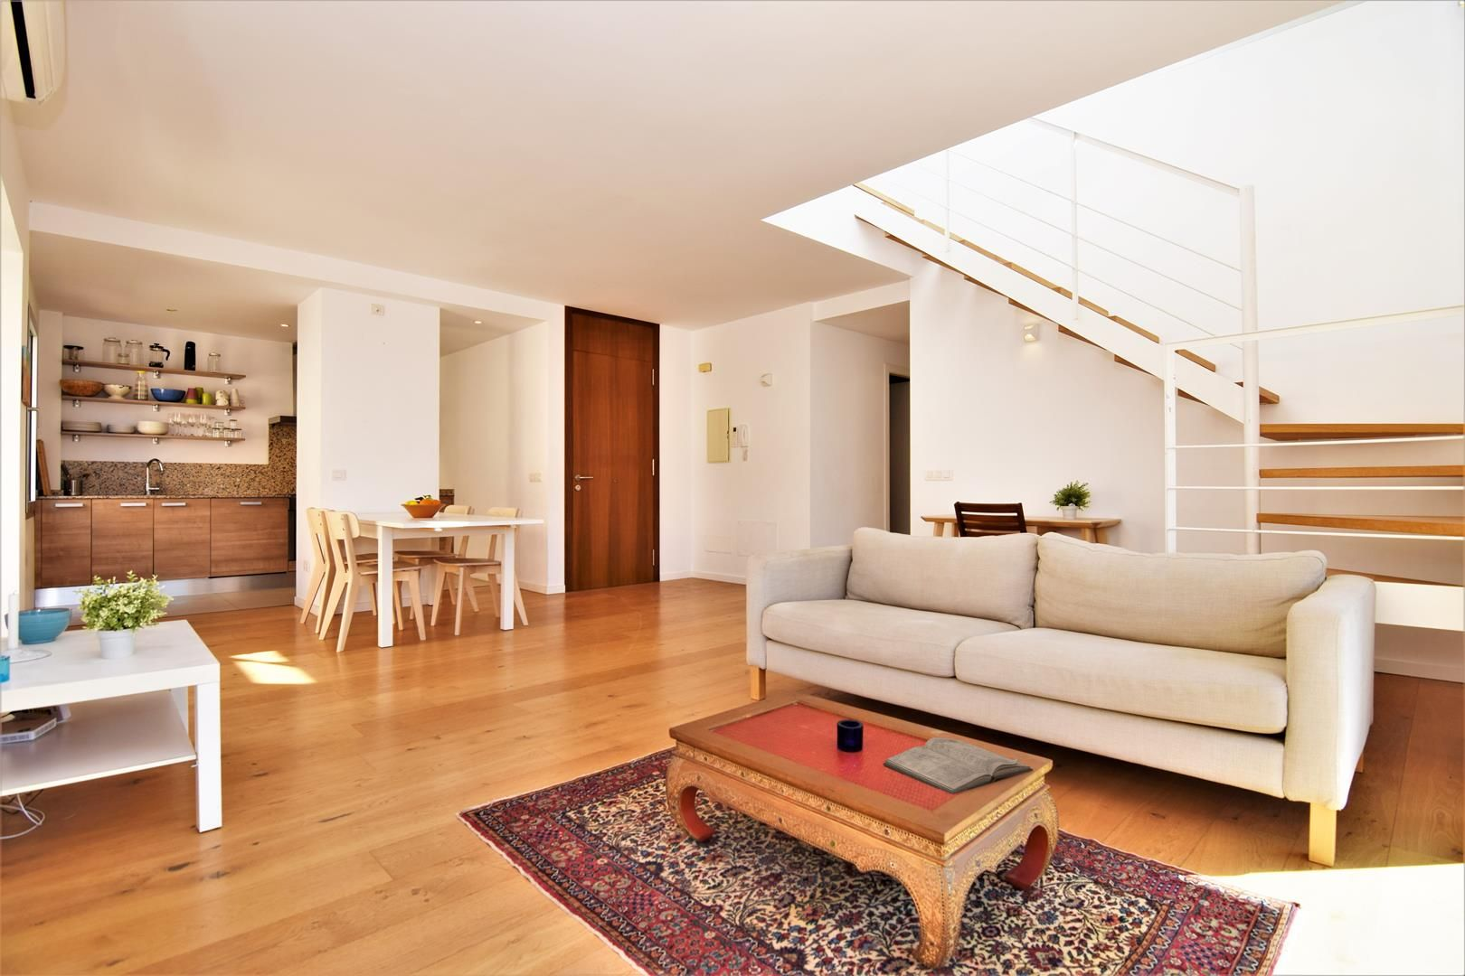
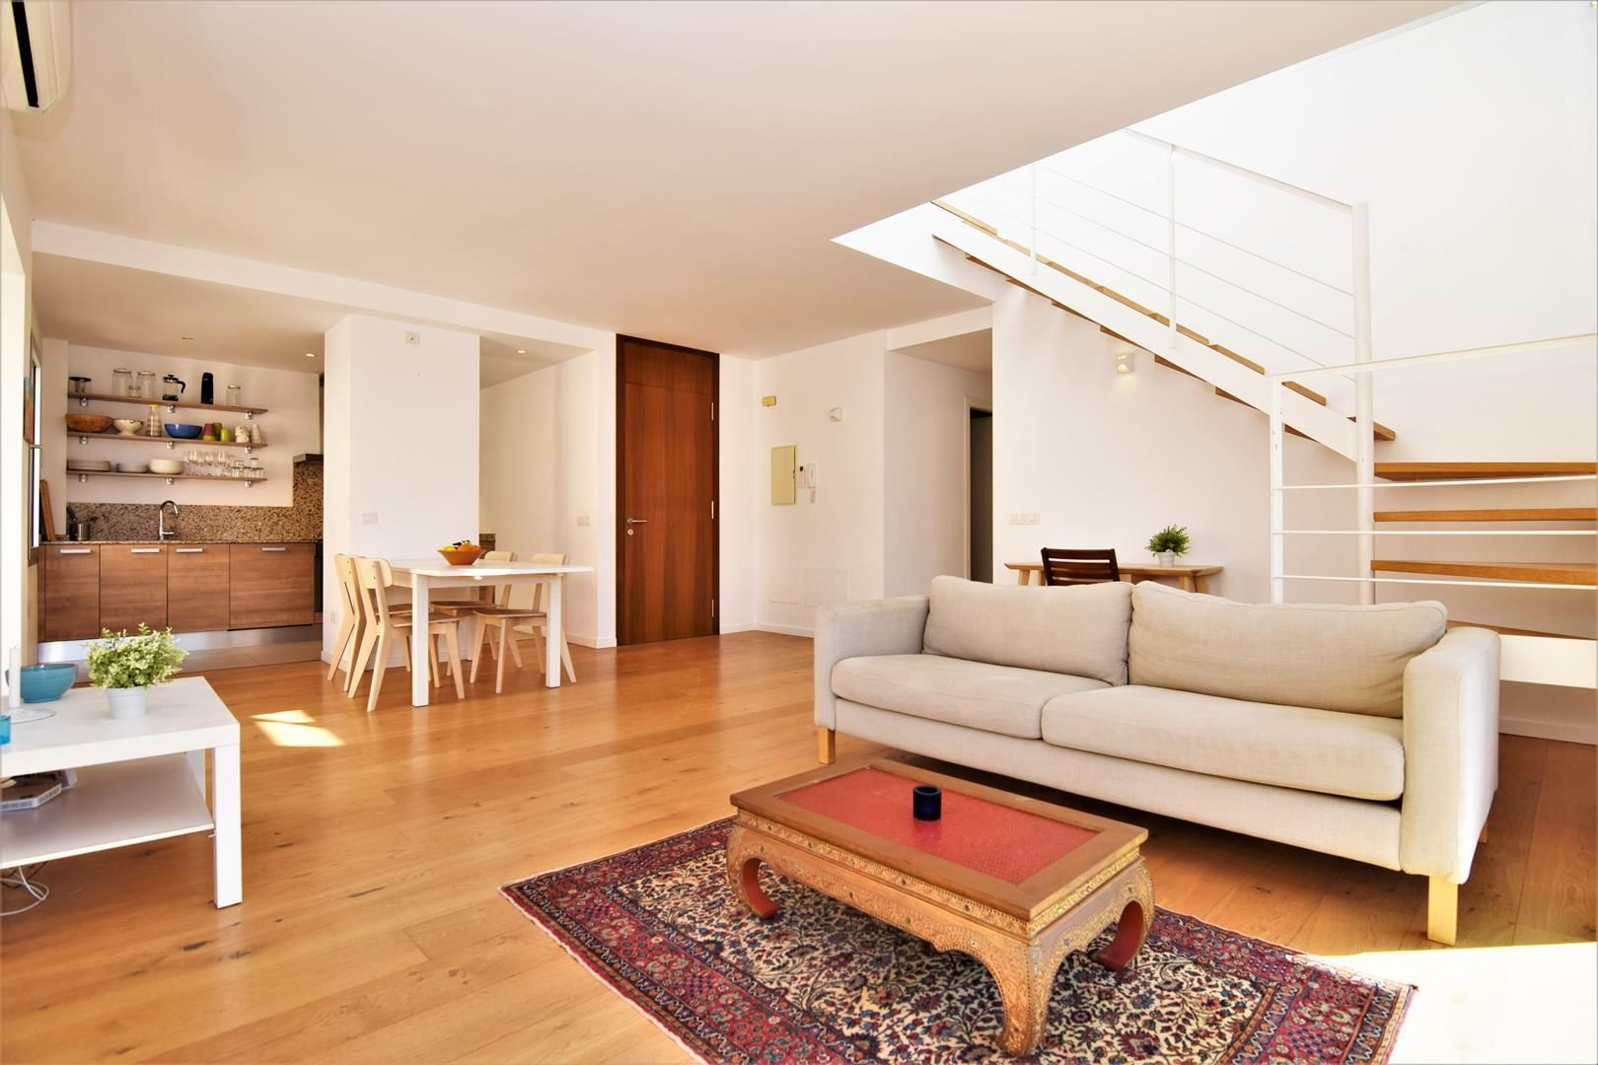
- diary (957, 760)
